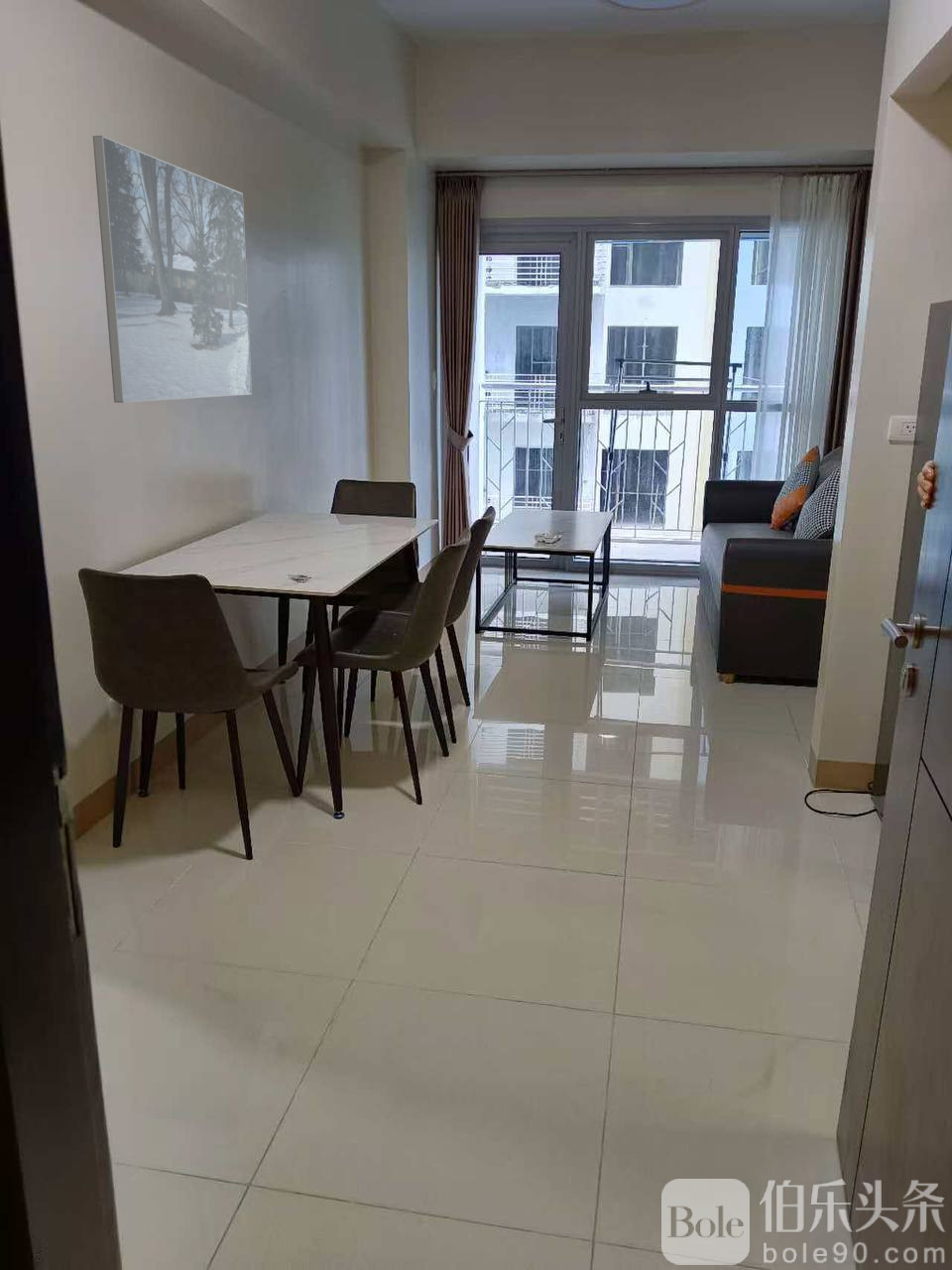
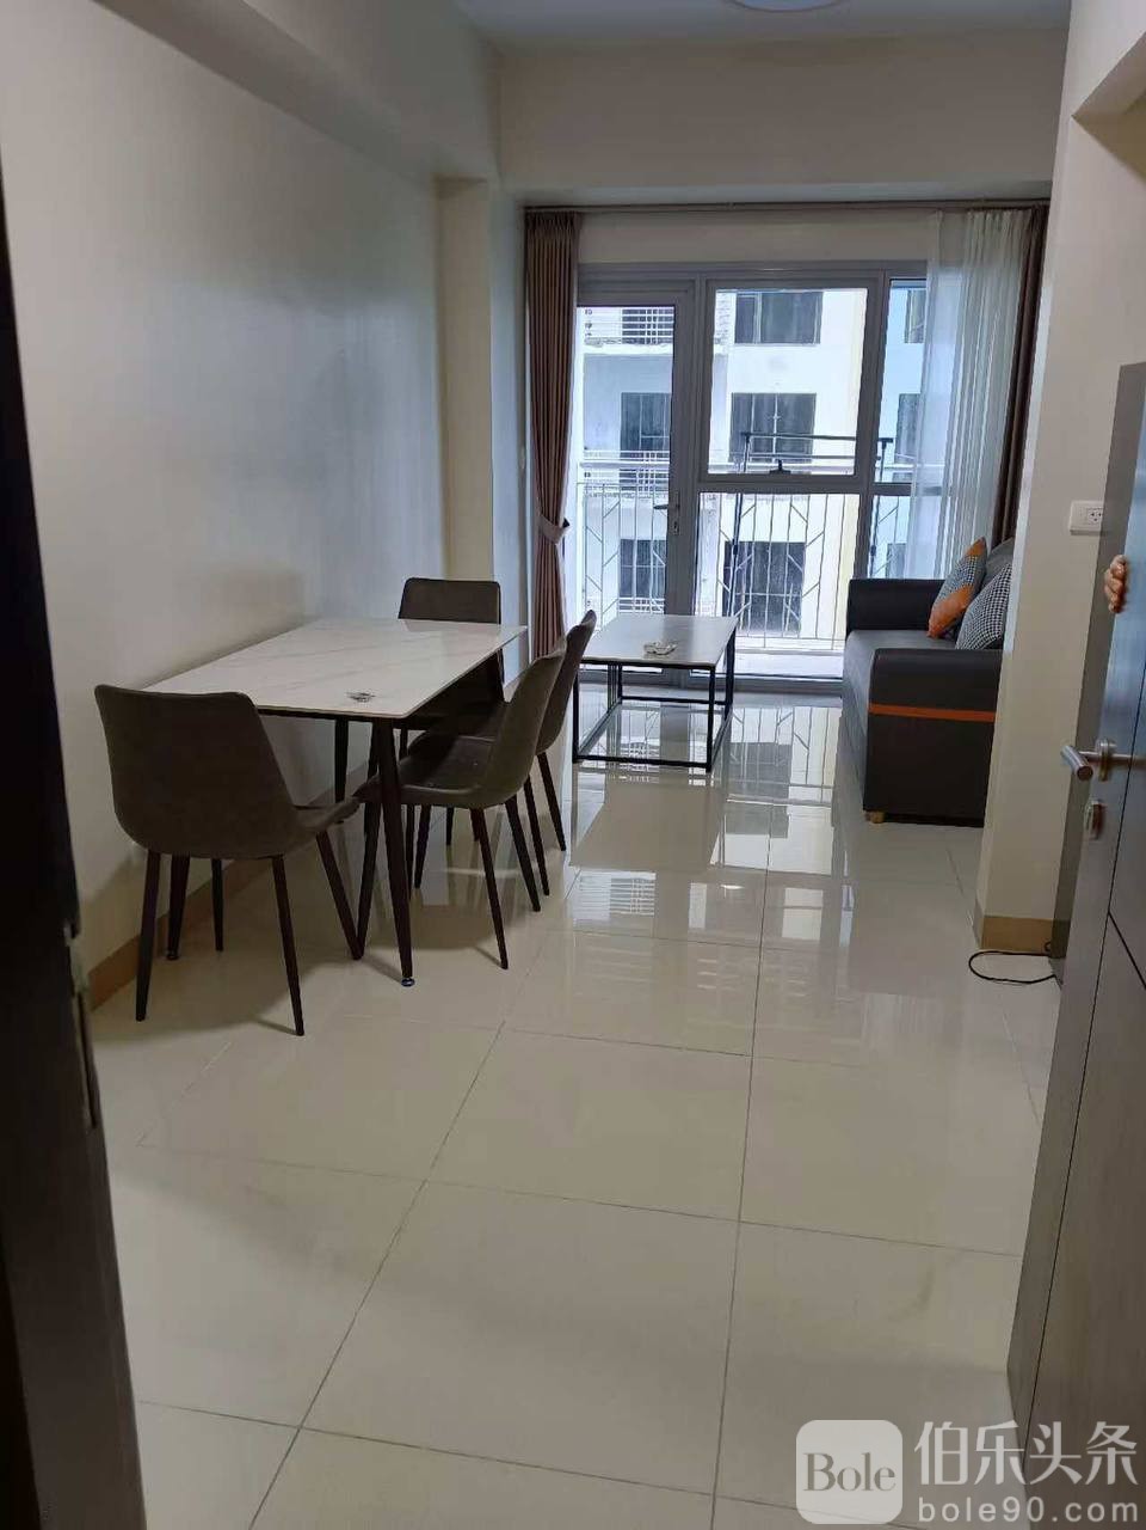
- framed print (185, 286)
